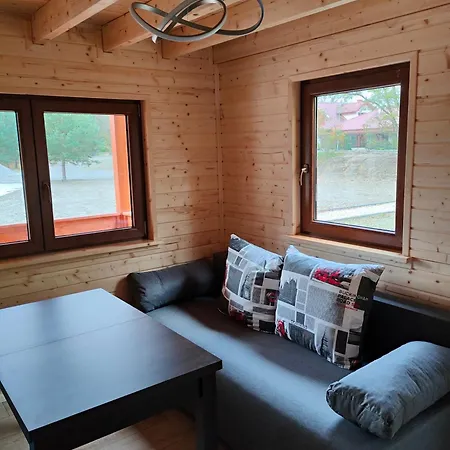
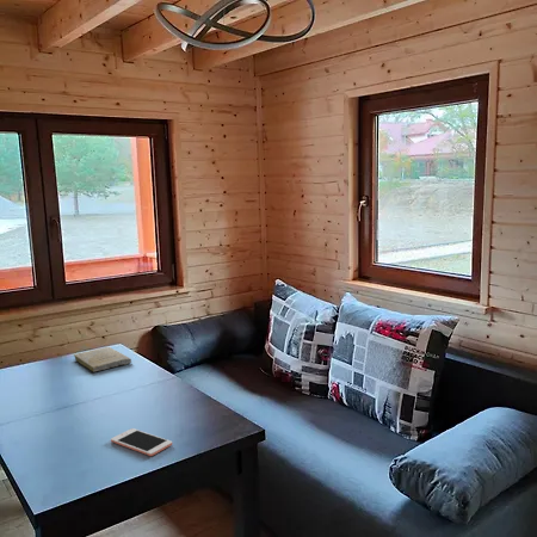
+ book (101, 358)
+ cell phone (141, 442)
